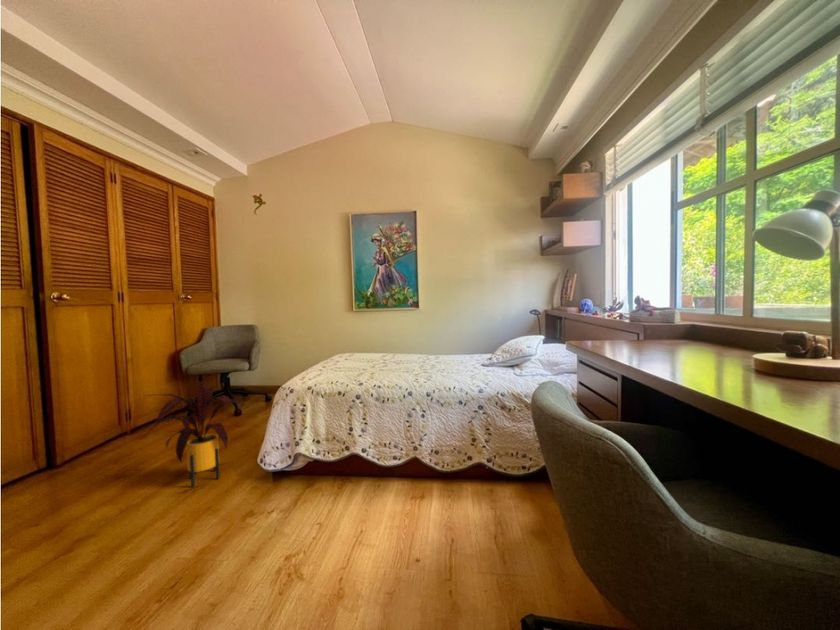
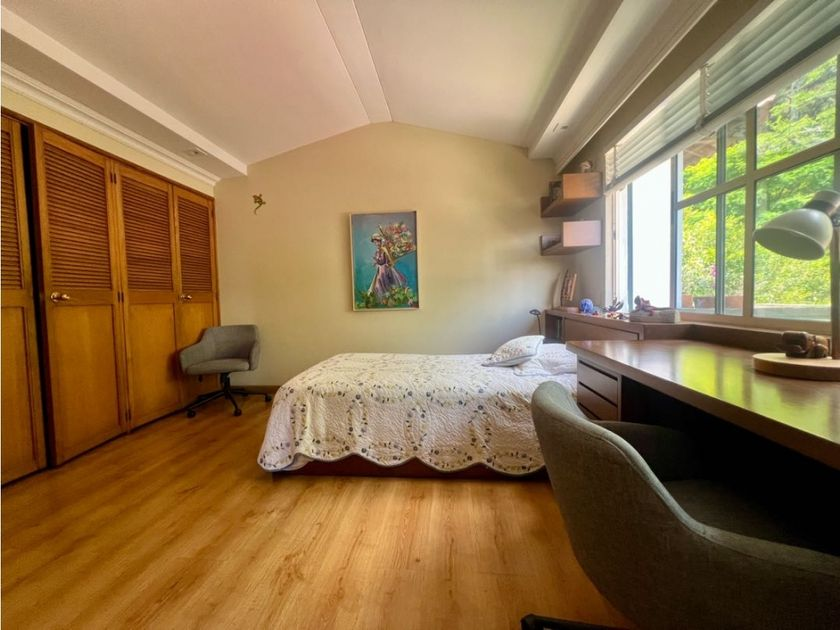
- house plant (200, 433)
